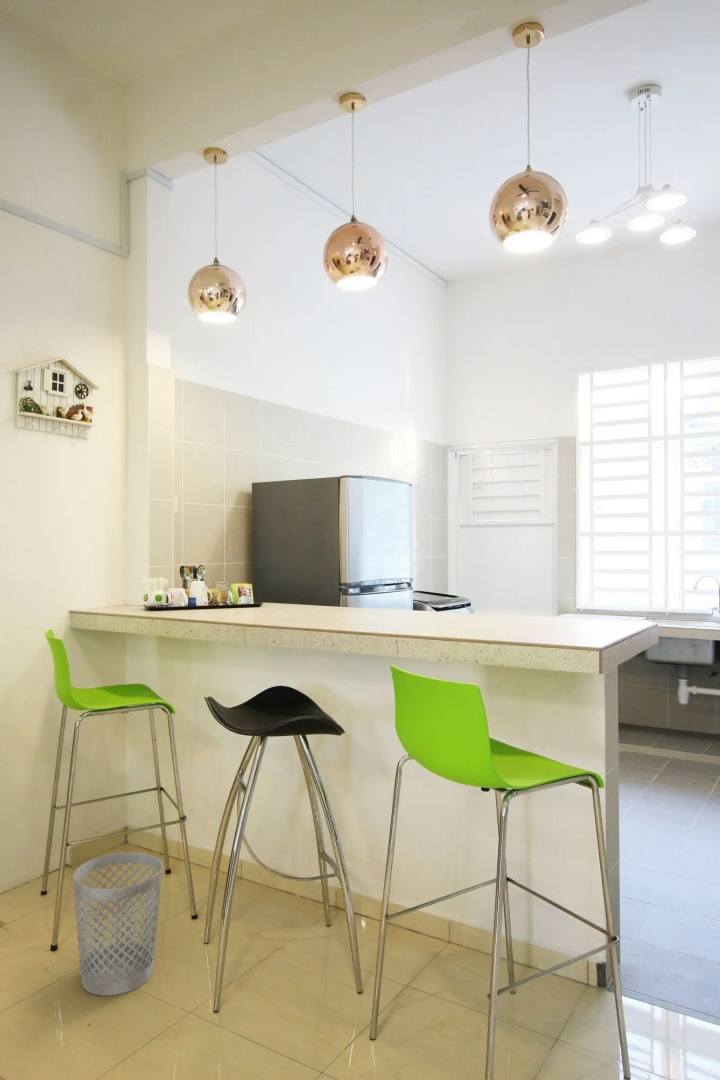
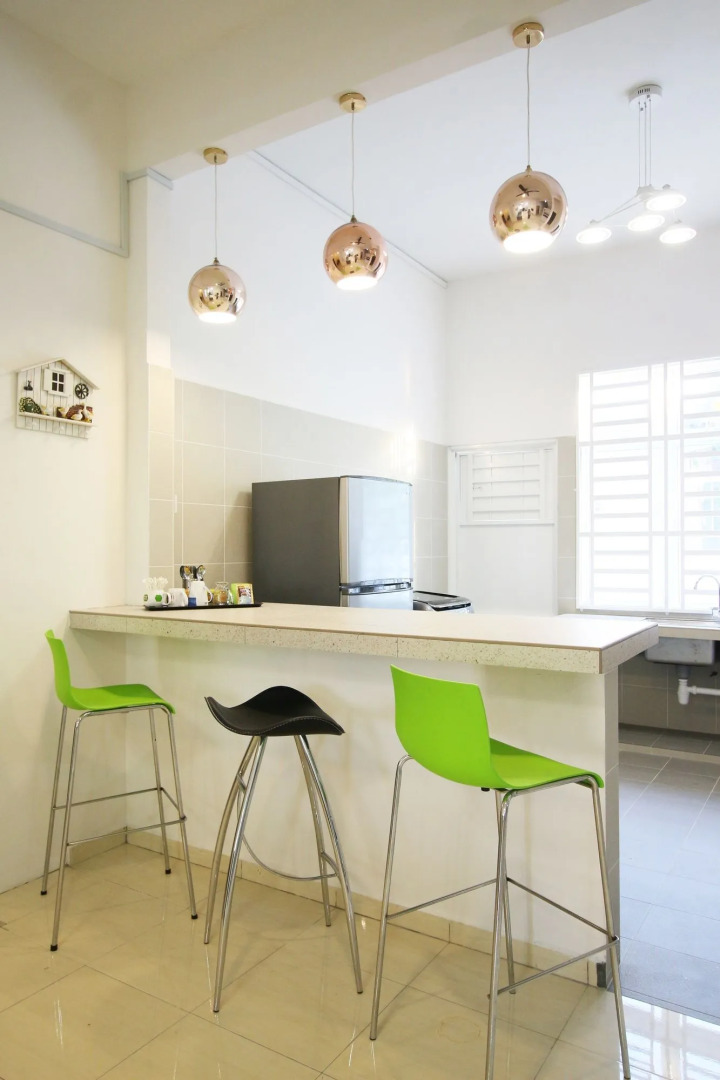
- wastebasket (118, 922)
